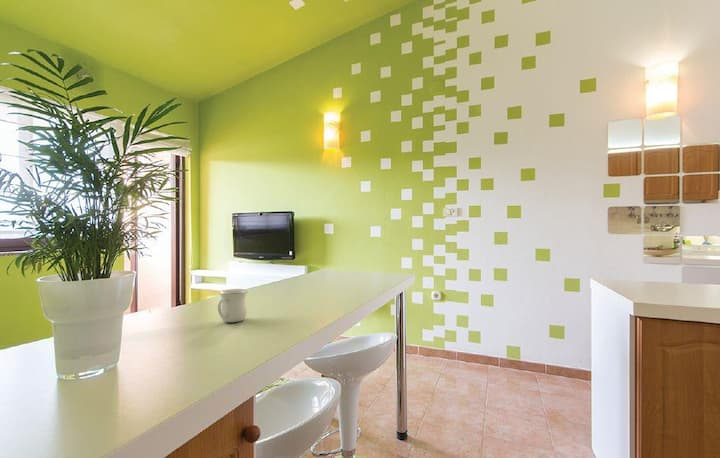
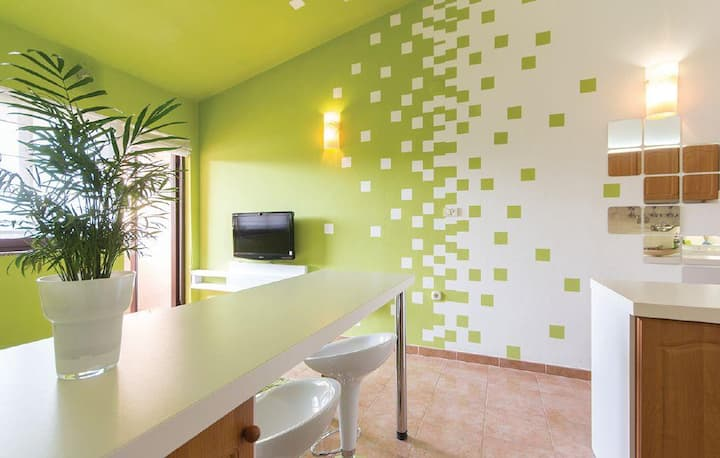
- mug (230, 307)
